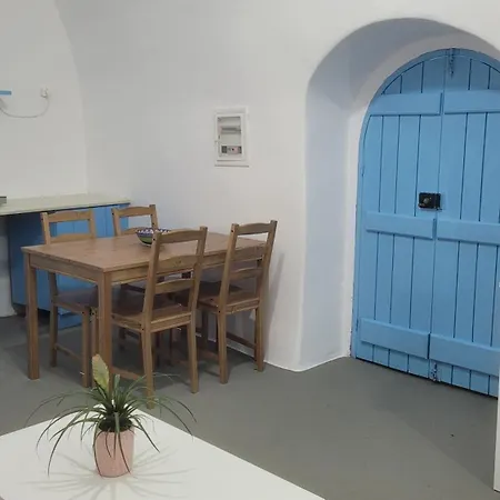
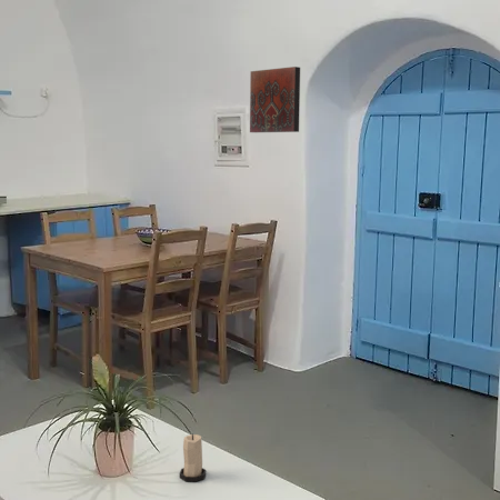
+ candle (192, 454)
+ decorative tile (273, 100)
